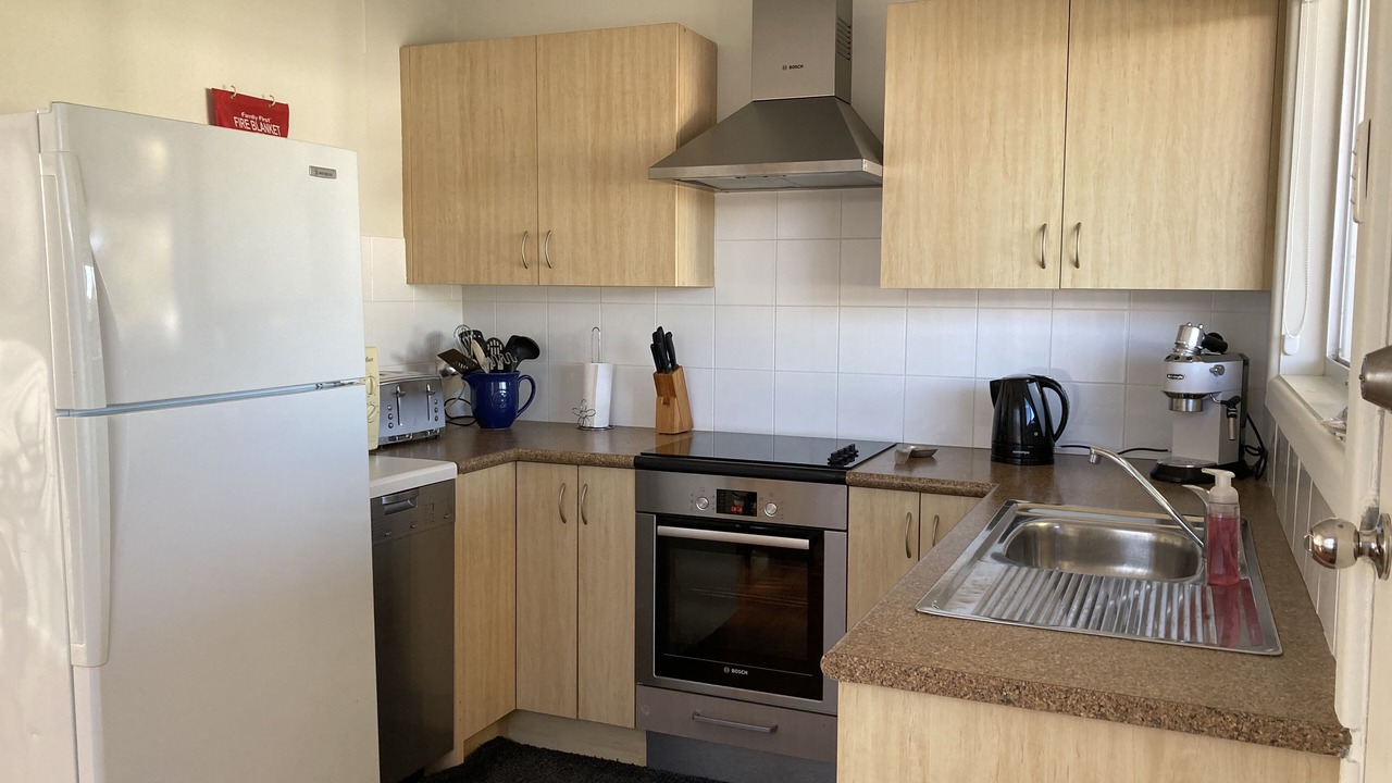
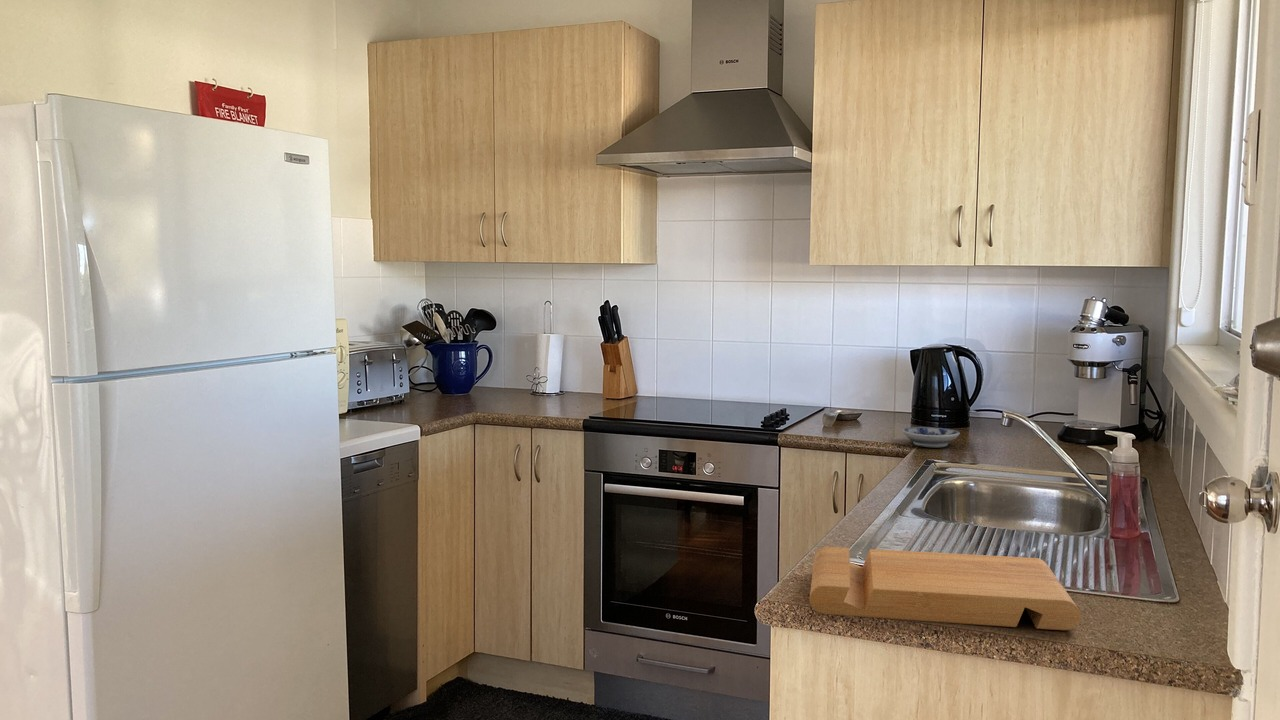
+ cutting board (934, 584)
+ bowl (930, 437)
